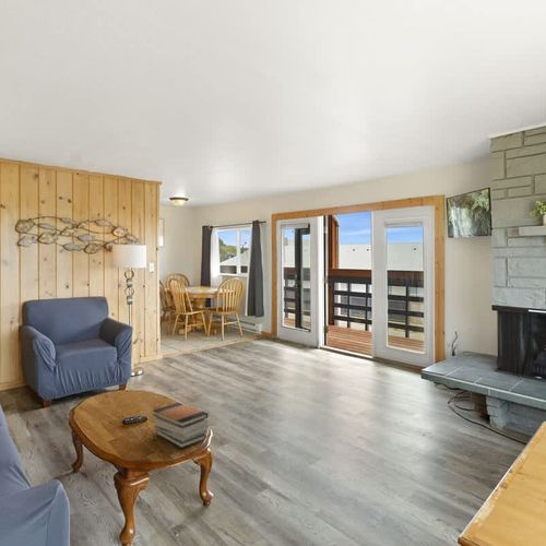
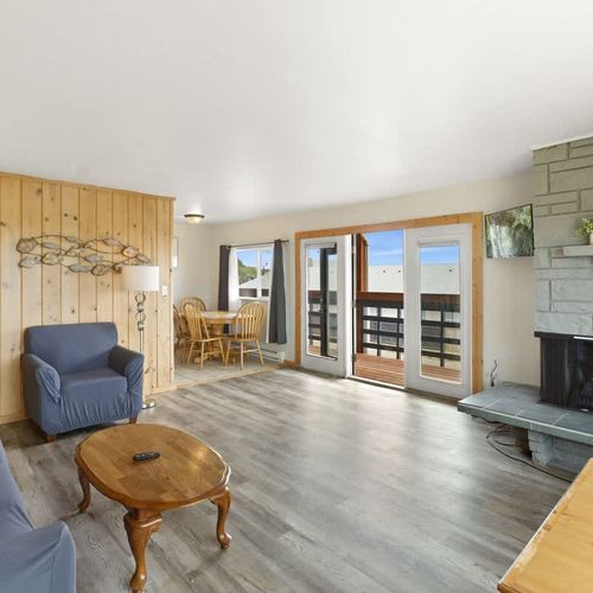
- book stack (180, 424)
